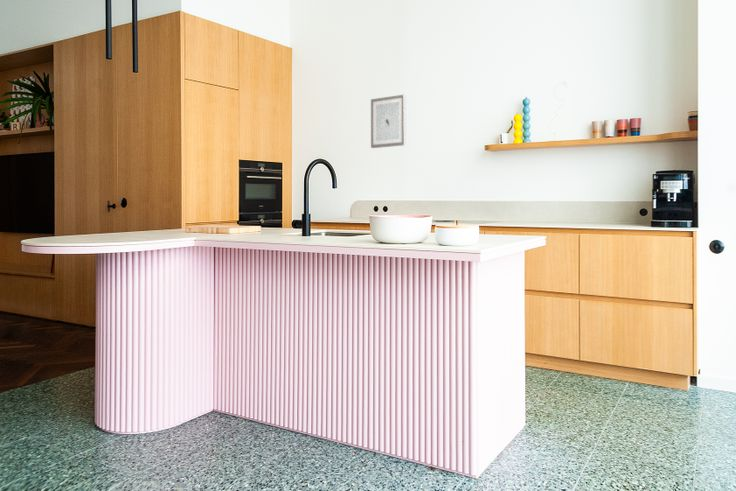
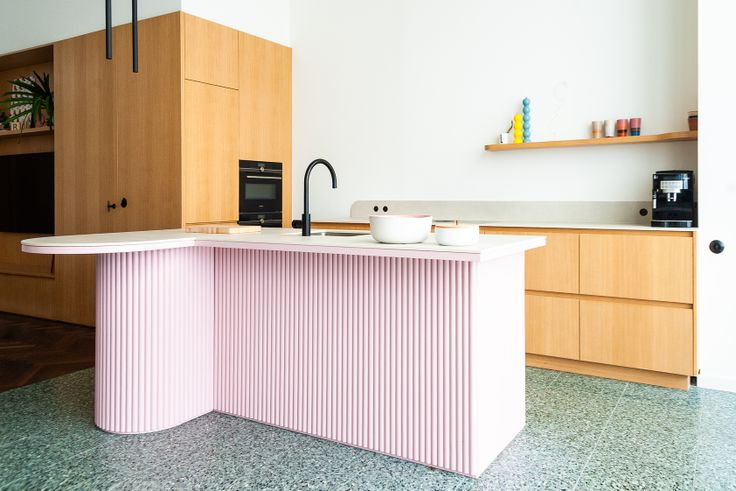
- wall art (388, 121)
